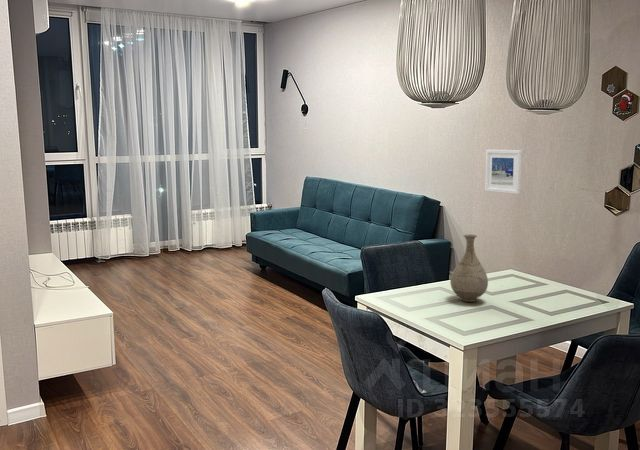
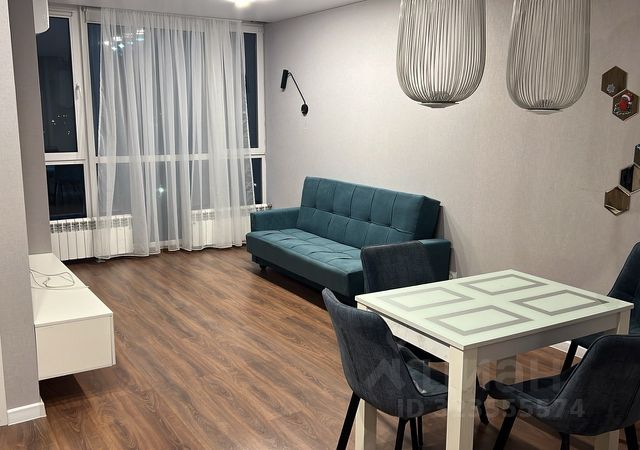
- vase (469, 267)
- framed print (502, 171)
